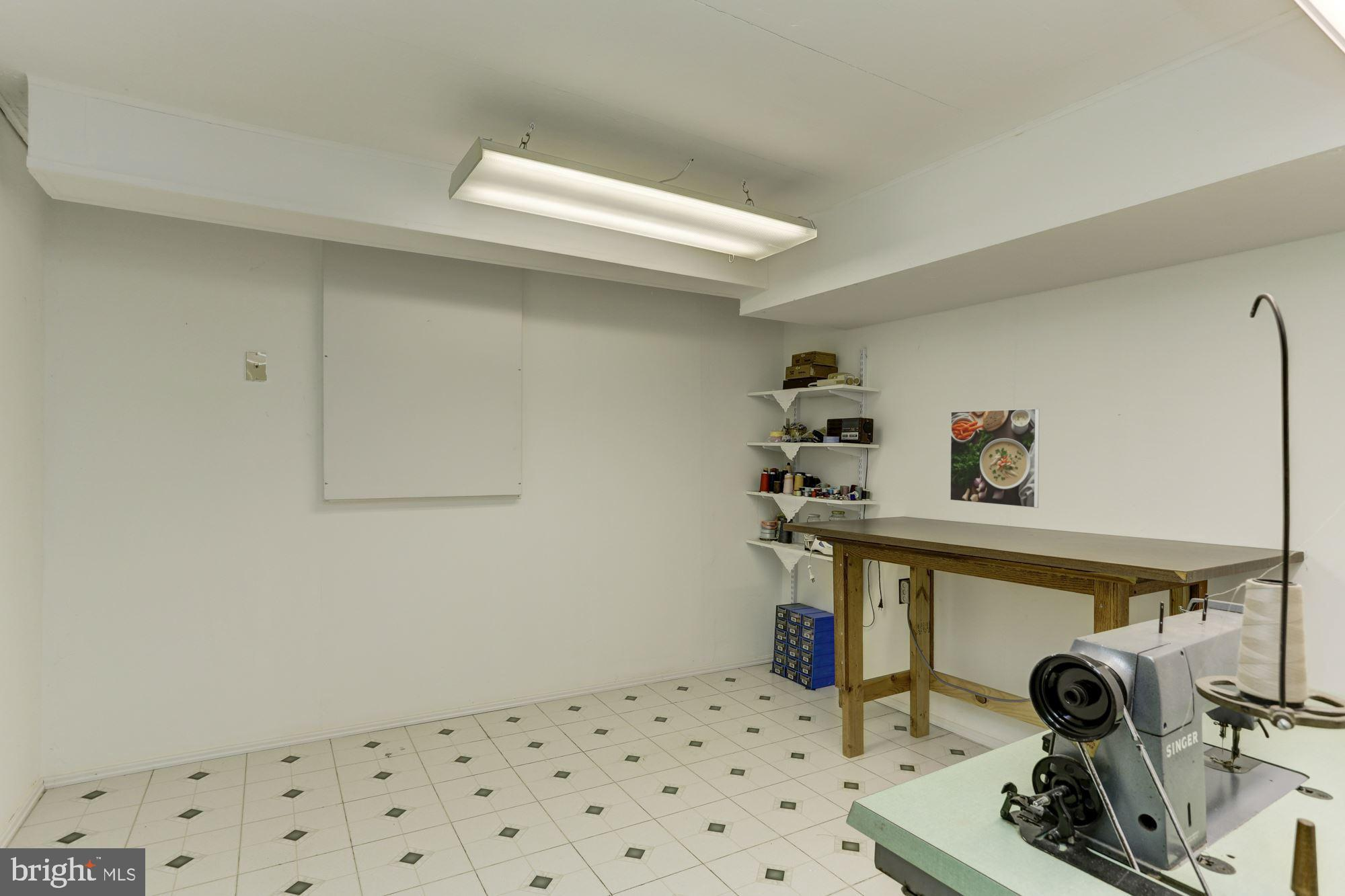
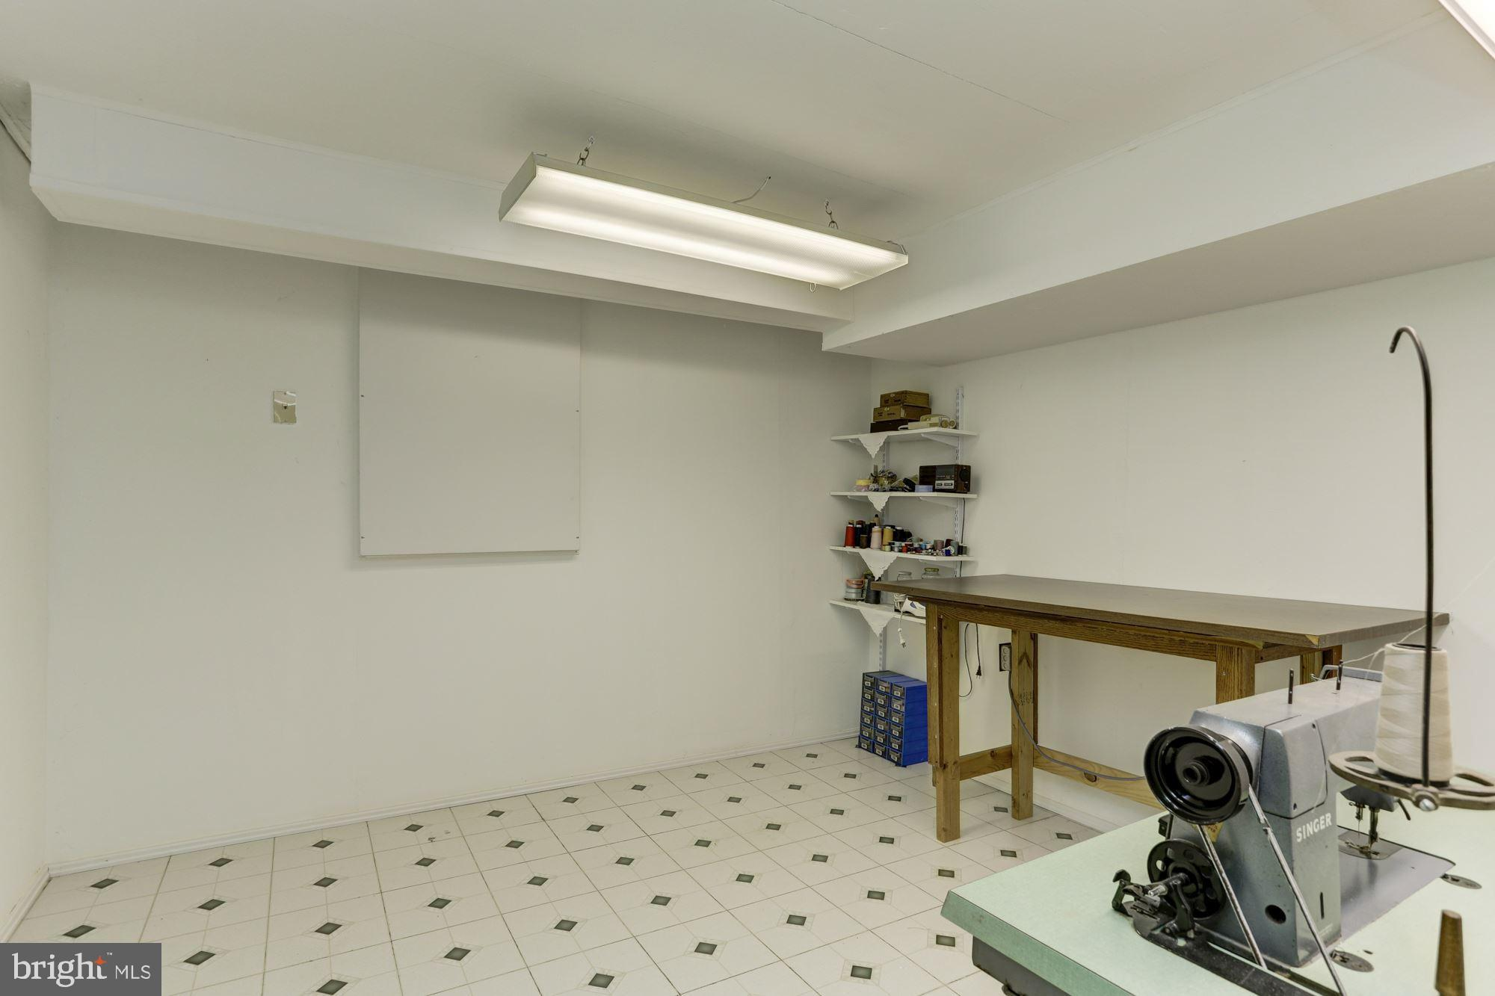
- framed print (992, 457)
